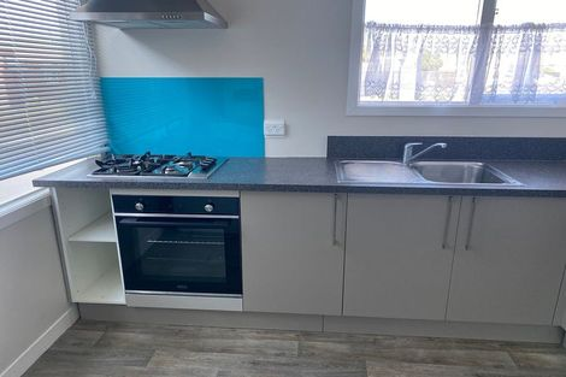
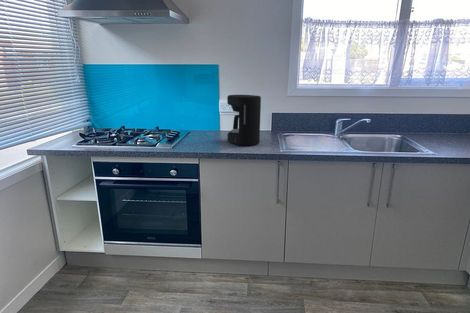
+ coffee maker (242, 119)
